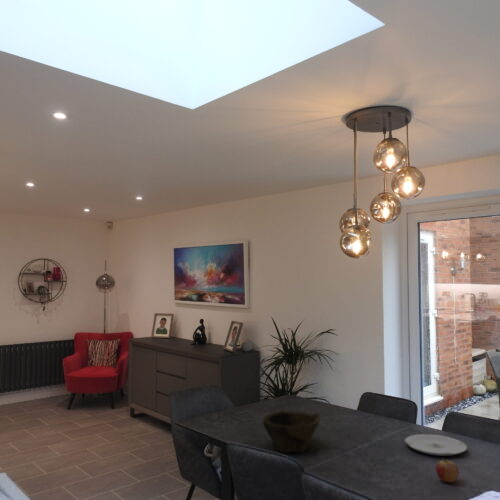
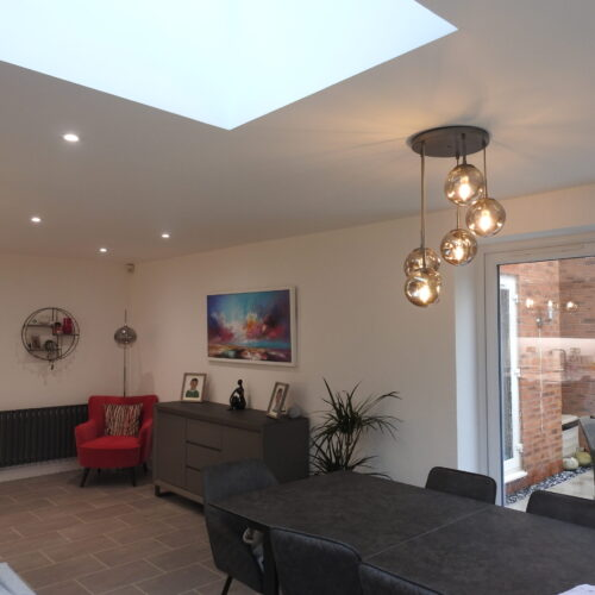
- bowl (291, 431)
- plate (435, 445)
- fruit (447, 470)
